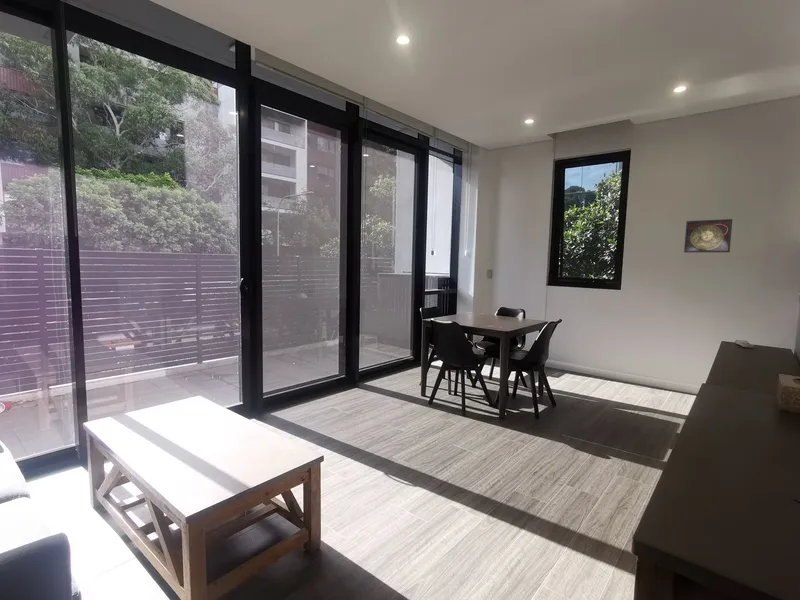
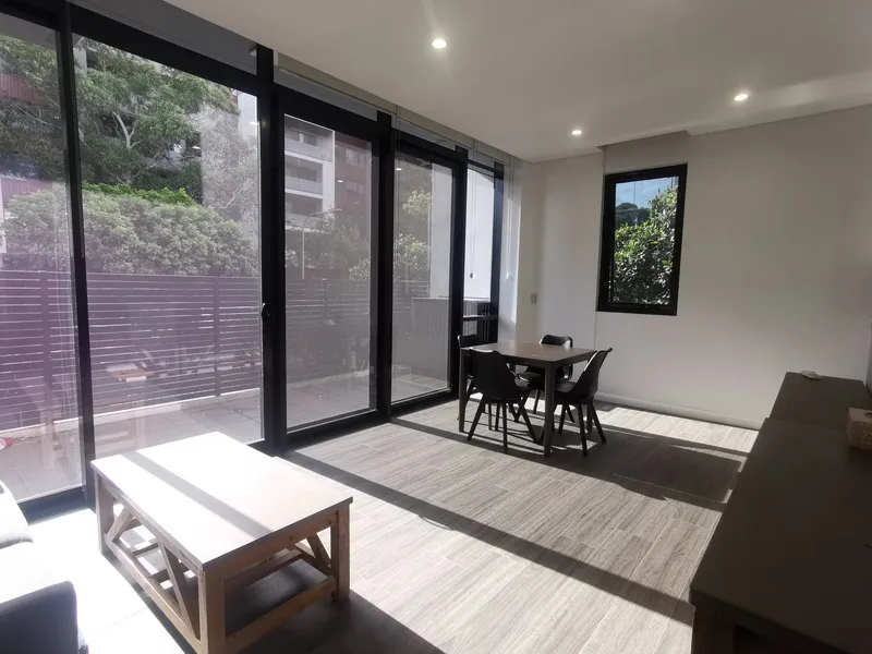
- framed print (707, 236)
